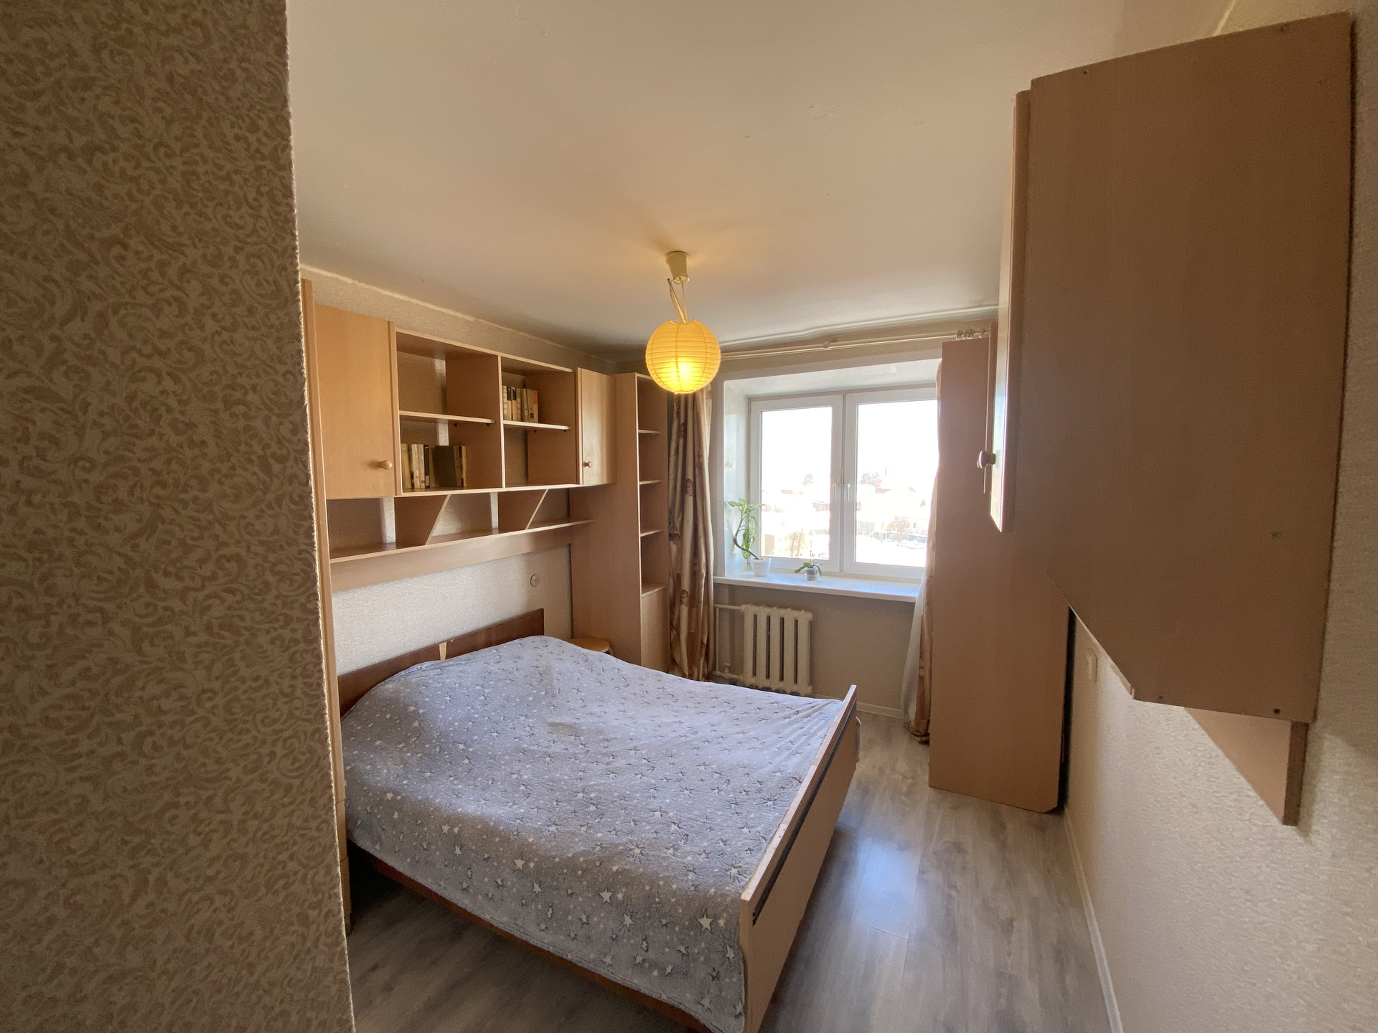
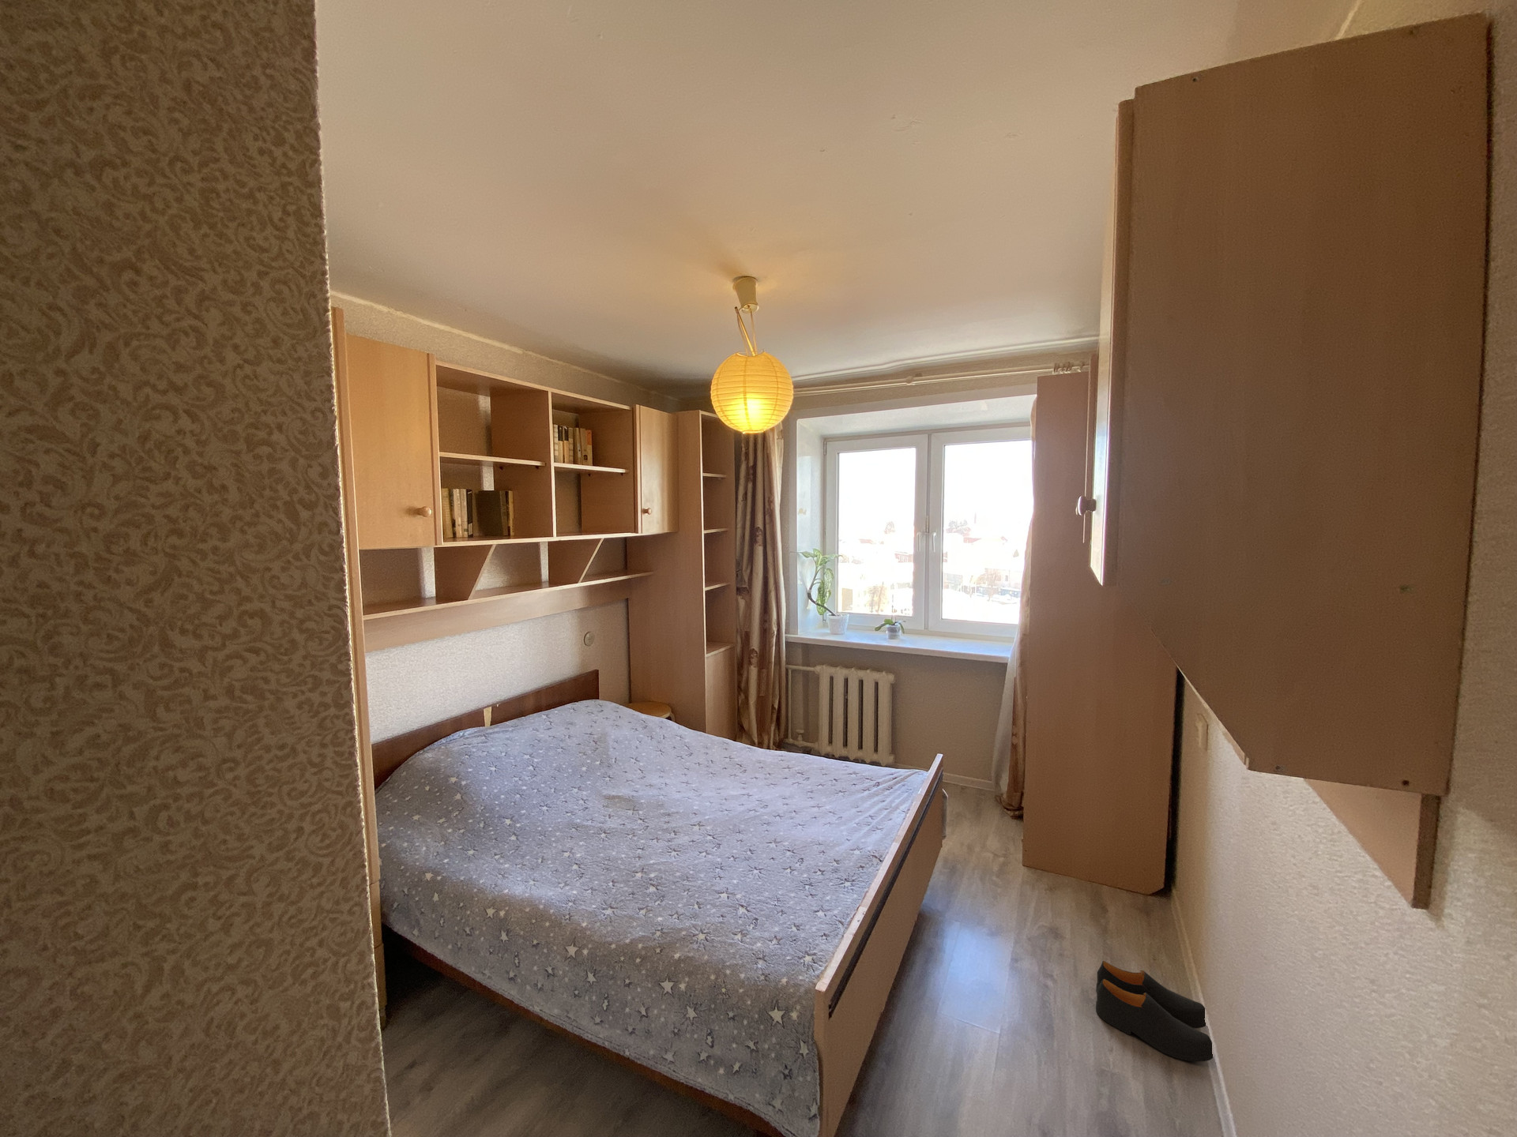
+ shoes (1151, 1004)
